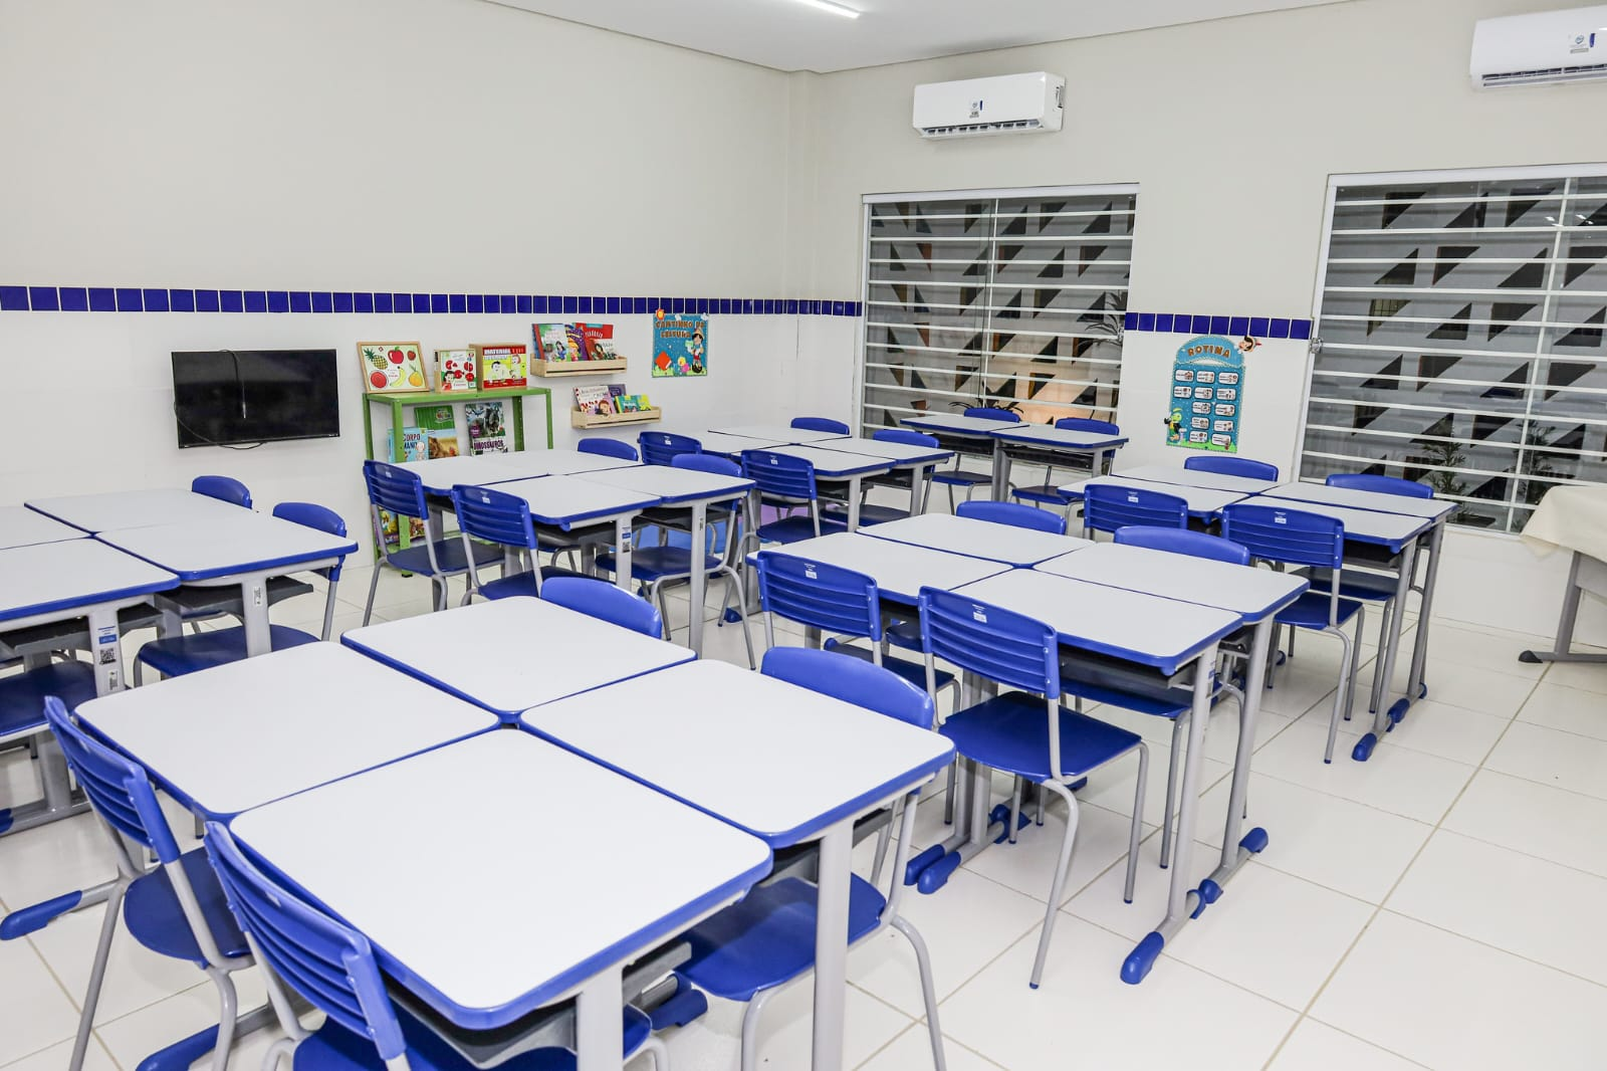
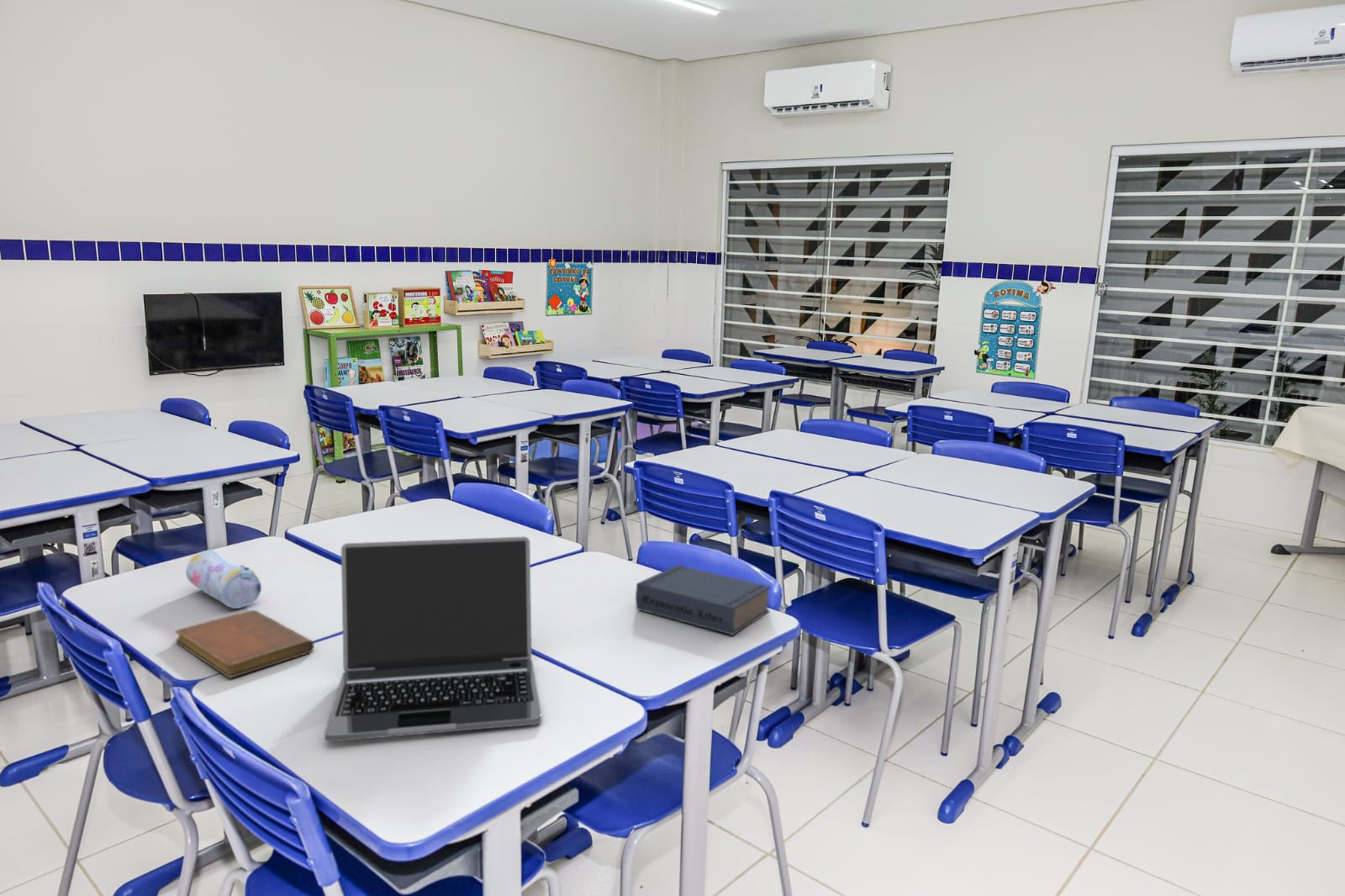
+ pencil case (222, 577)
+ book (703, 598)
+ notebook (243, 640)
+ laptop (436, 630)
